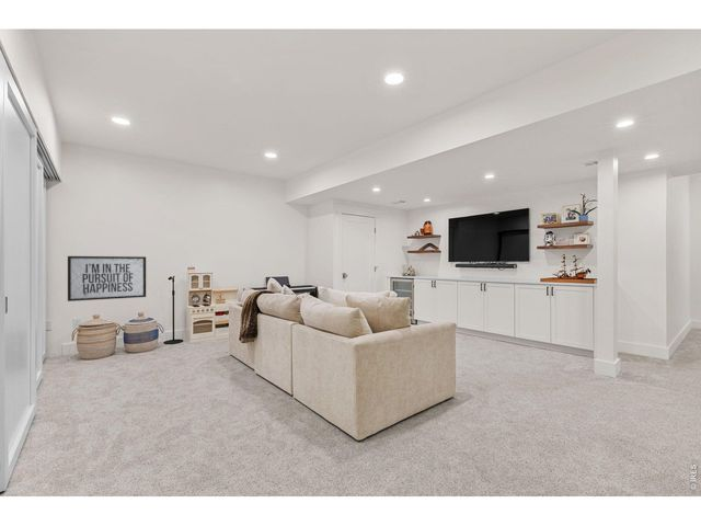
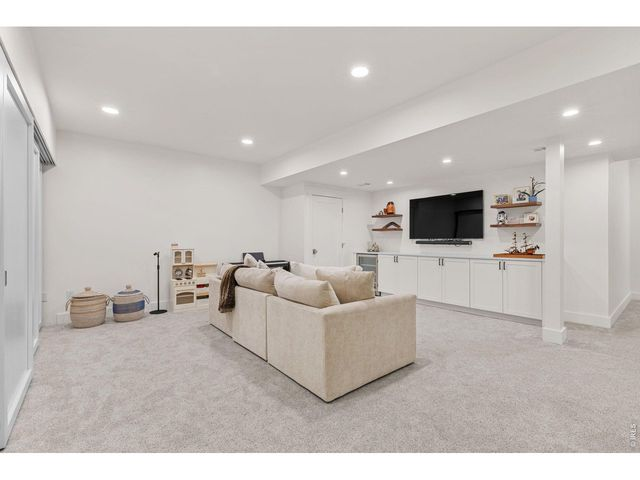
- mirror (108, 277)
